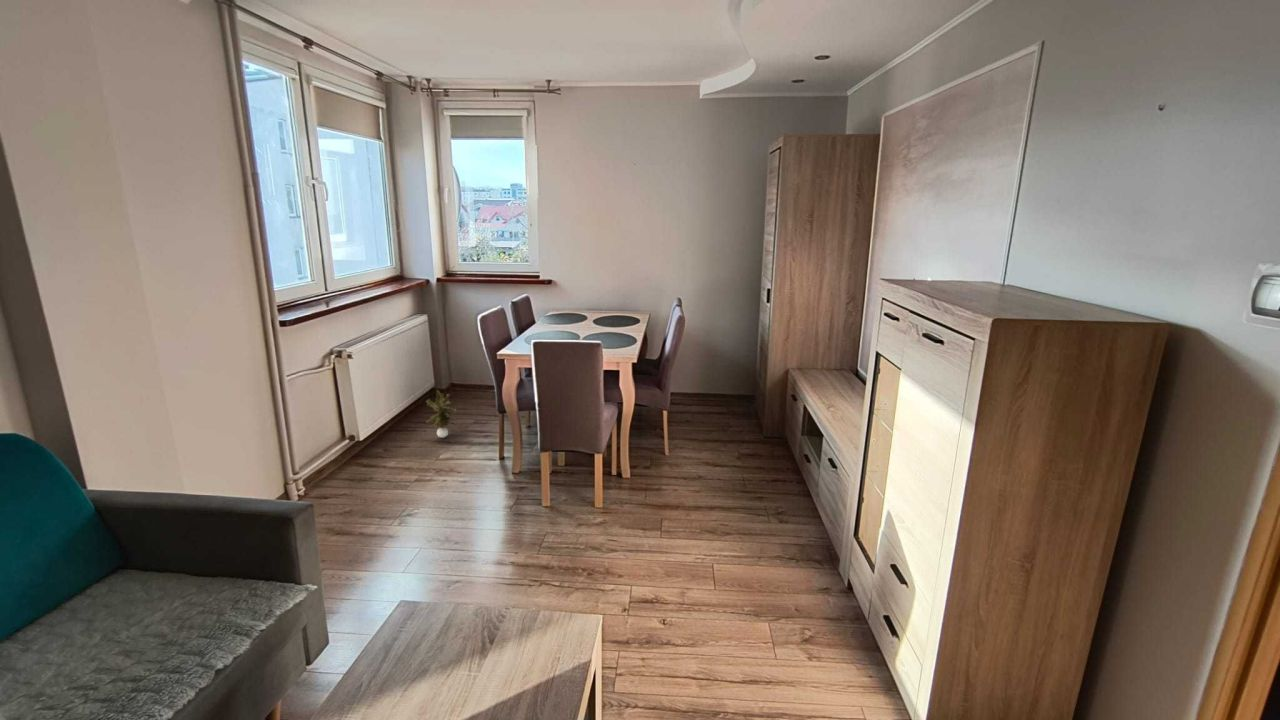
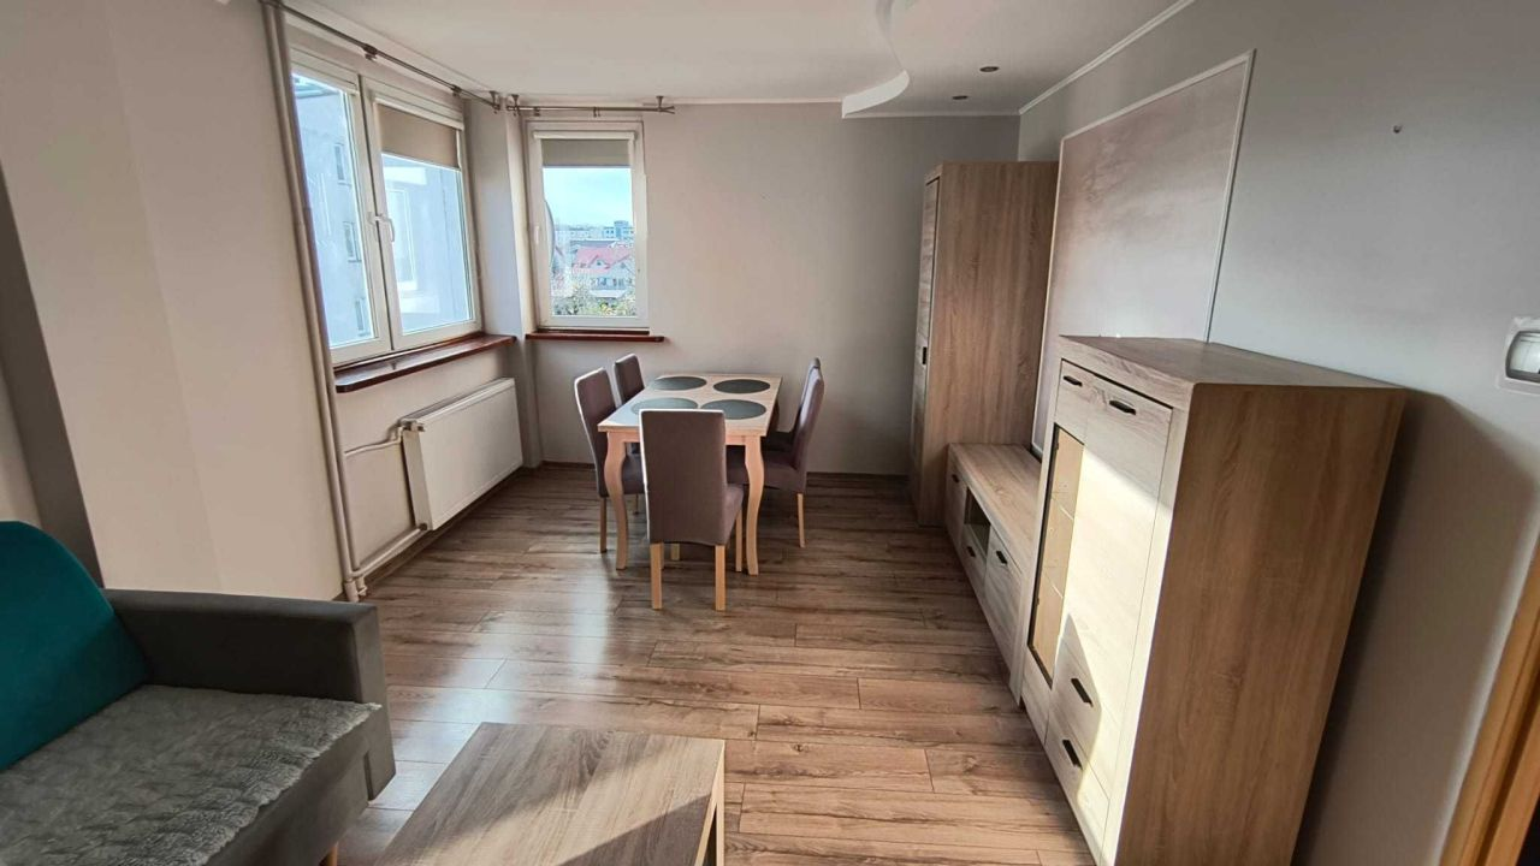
- potted plant (440, 414)
